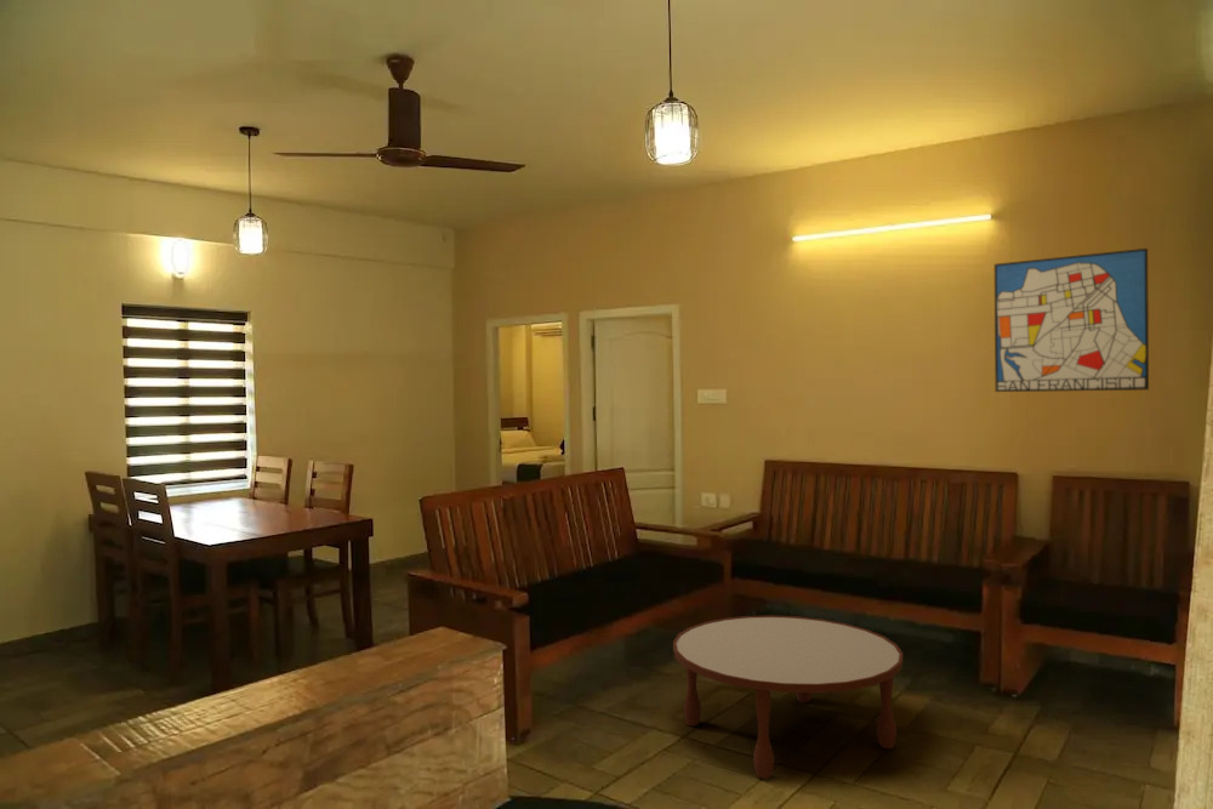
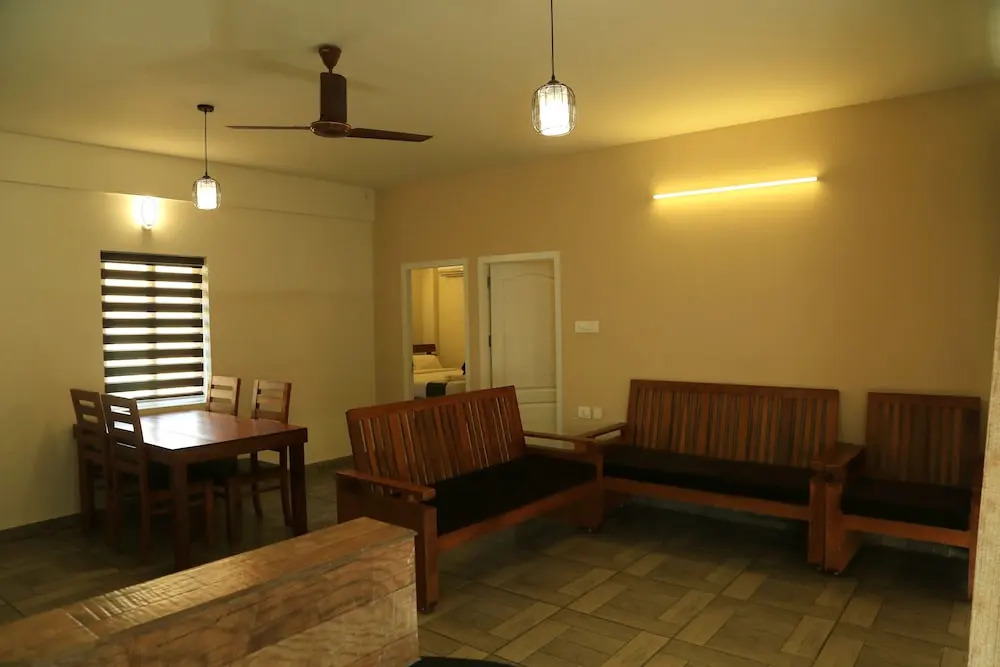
- coffee table (785, 689)
- wall art (1067, 324)
